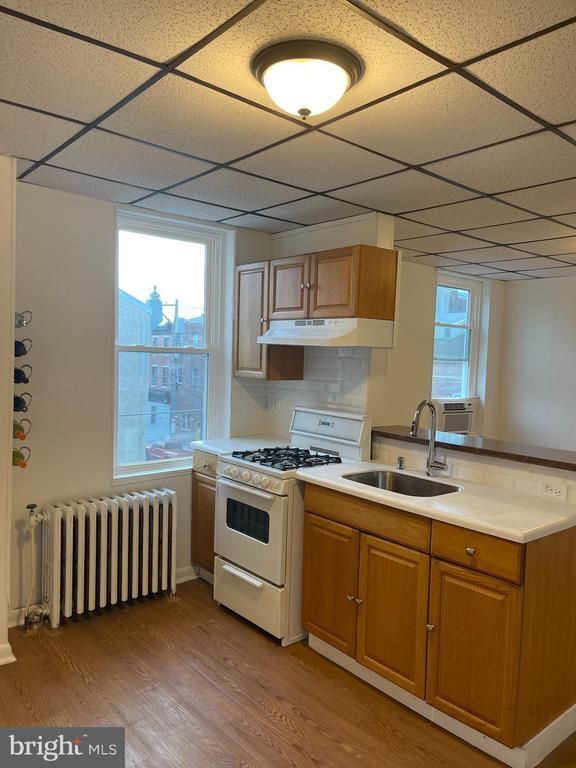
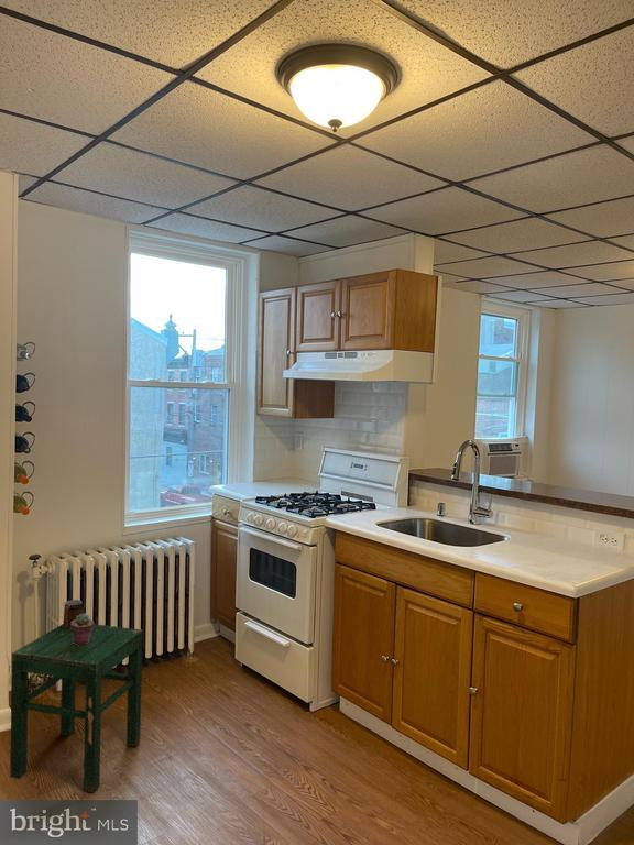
+ potted succulent (81, 627)
+ mug (70, 613)
+ stool (74, 700)
